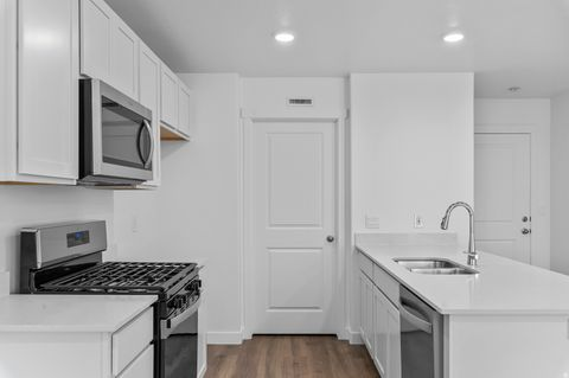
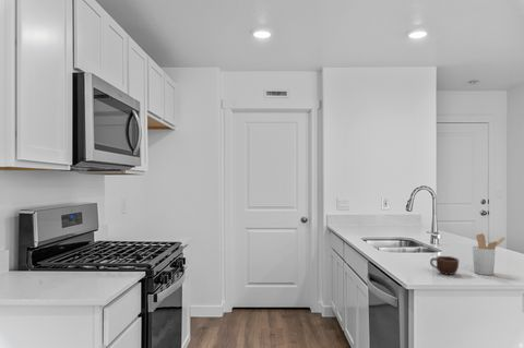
+ utensil holder (489, 254)
+ mug (445, 265)
